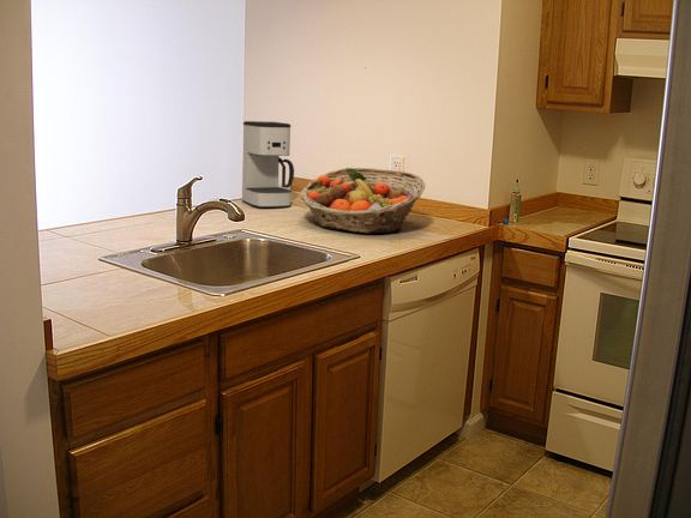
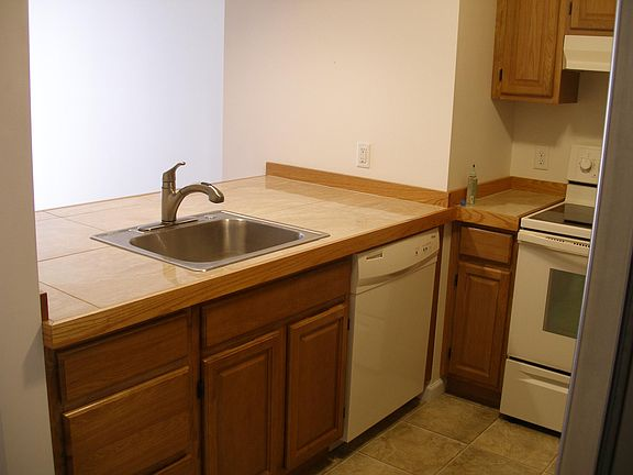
- fruit basket (361, 198)
- coffee maker (271, 163)
